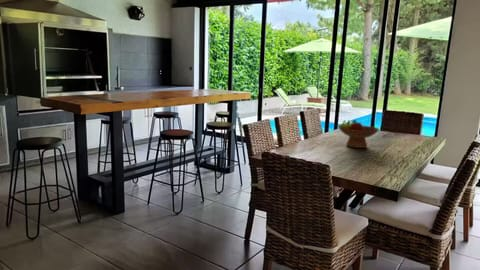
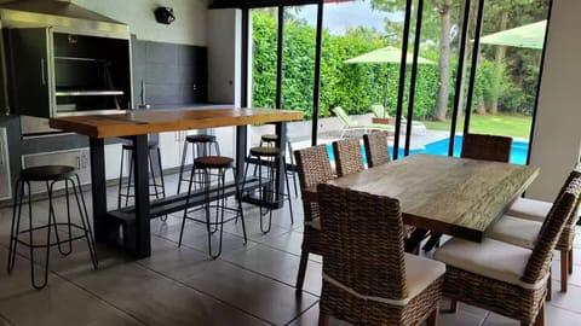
- fruit bowl (357, 133)
